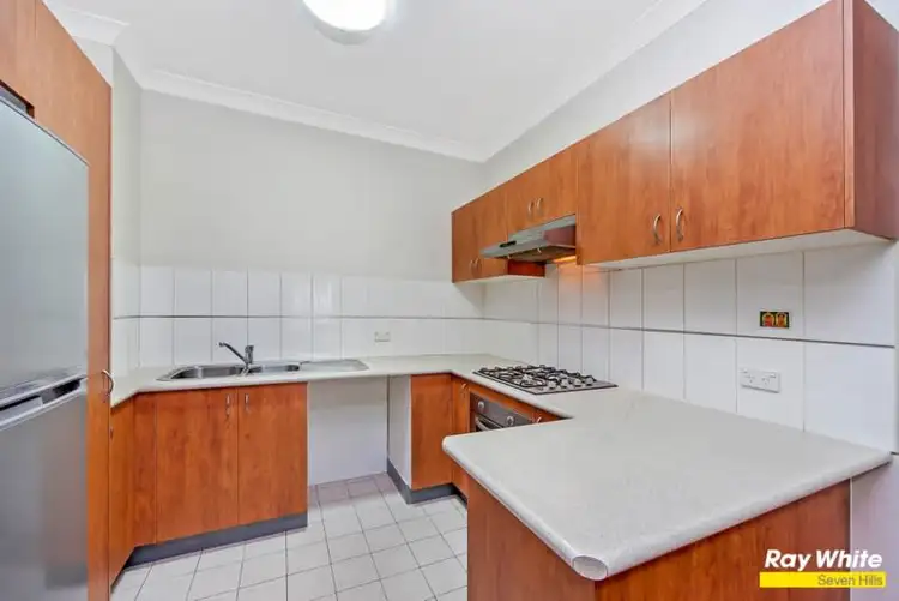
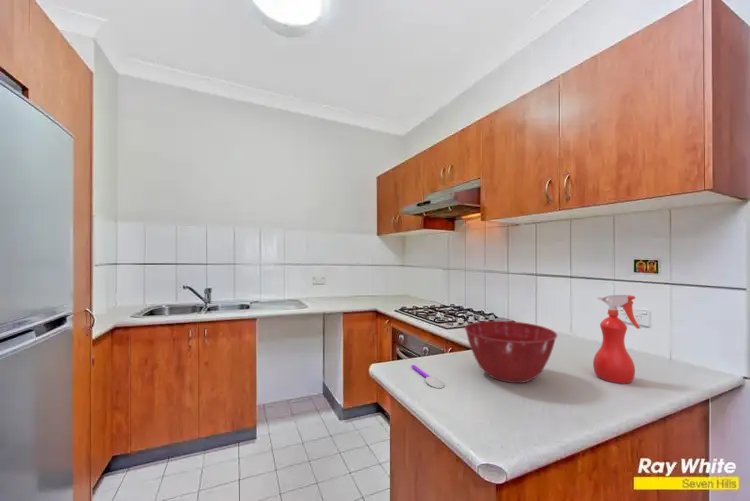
+ mixing bowl (508, 352)
+ spray bottle (617, 336)
+ spoon (425, 374)
